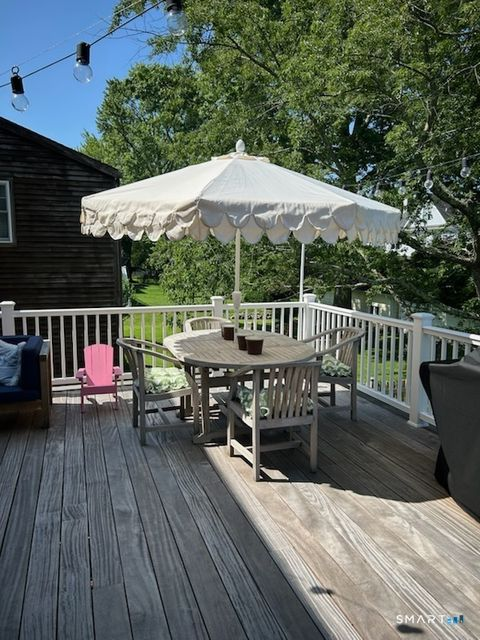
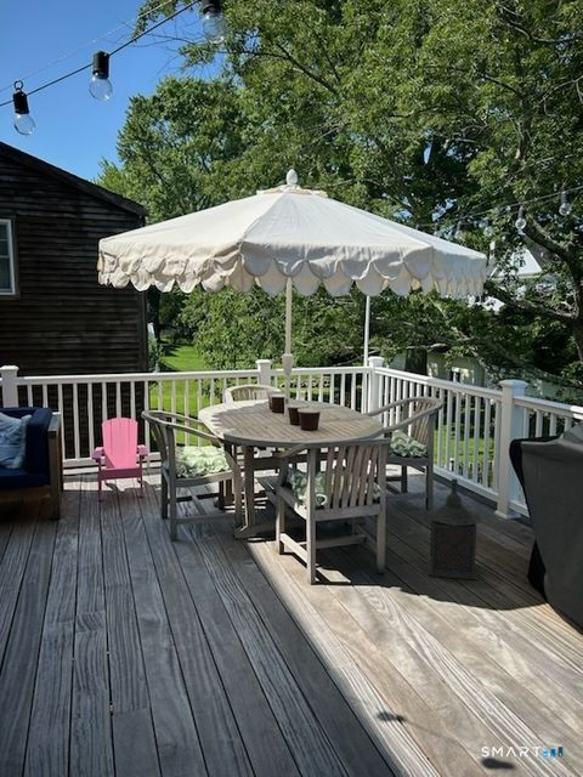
+ lantern (452, 523)
